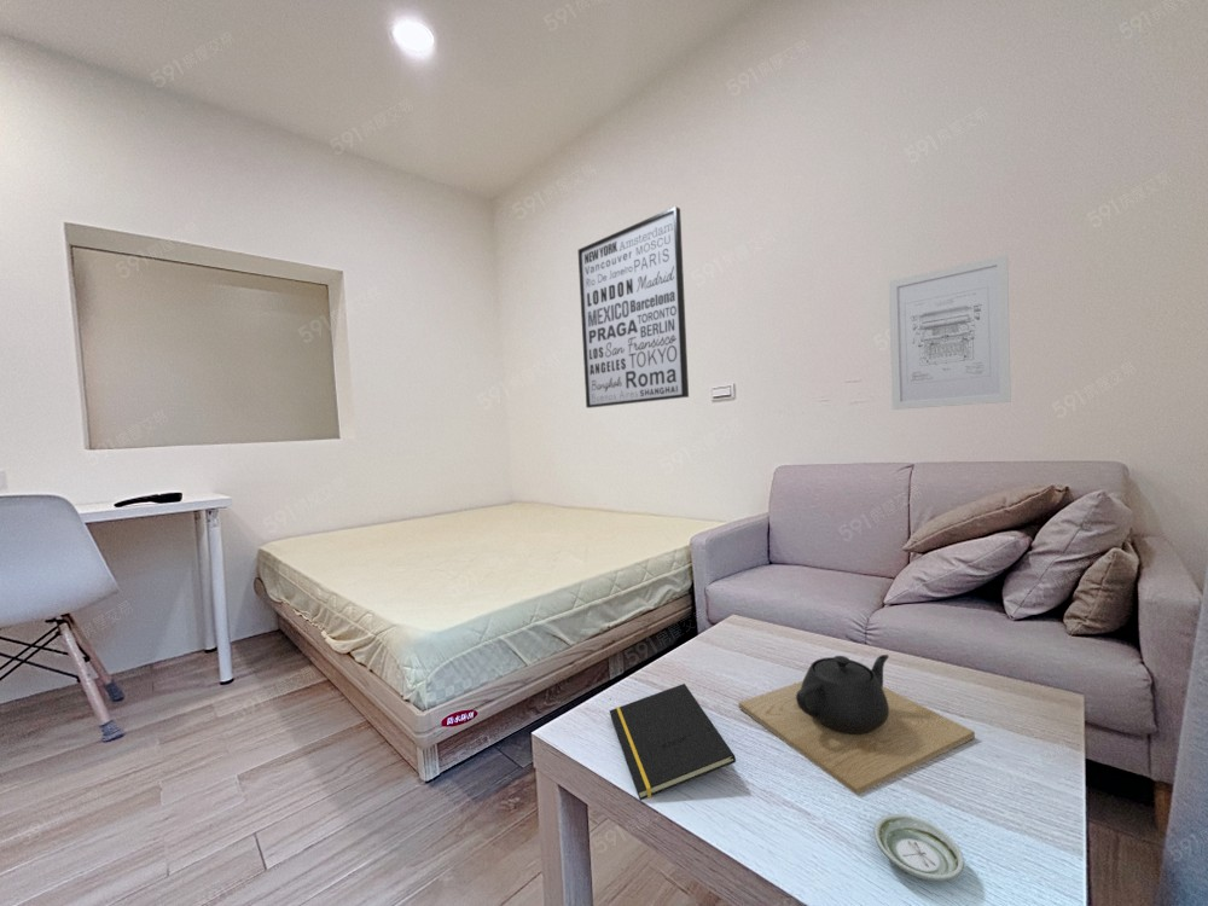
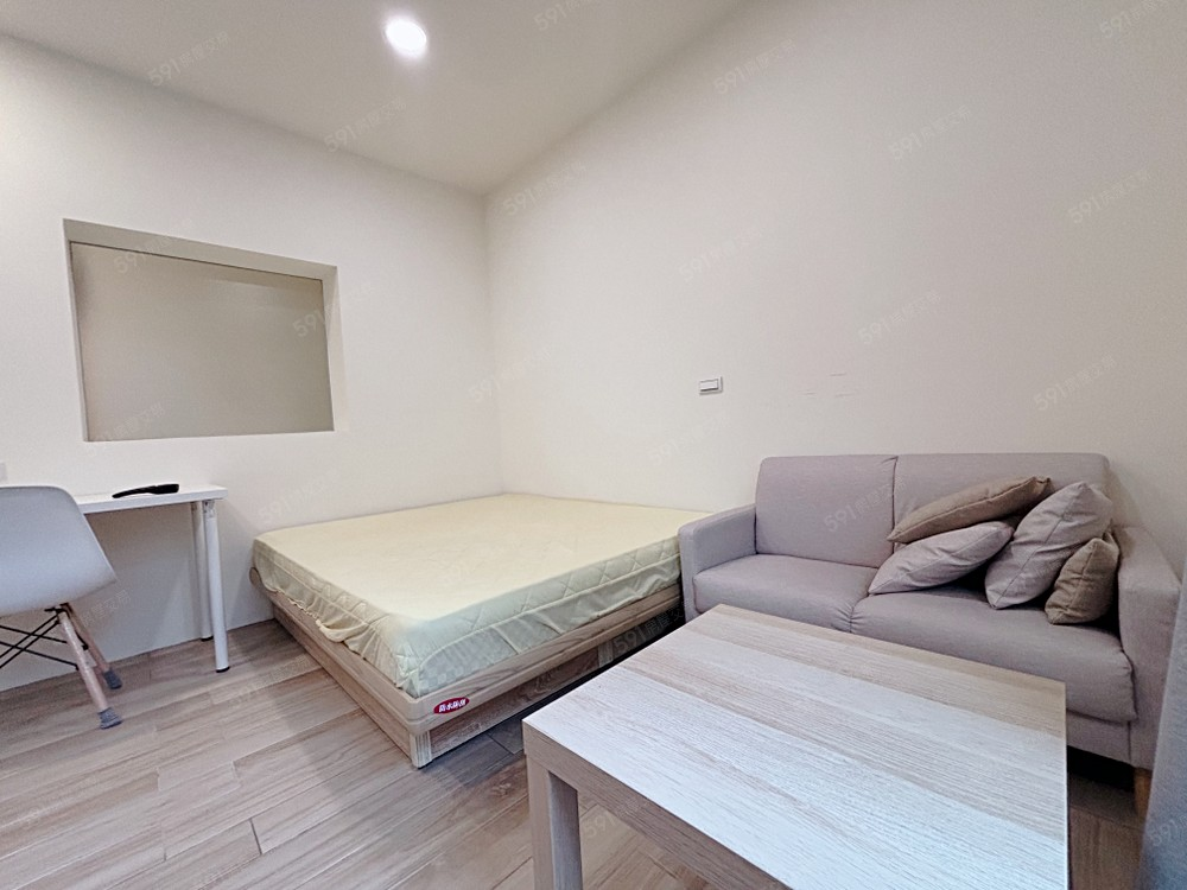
- notepad (664, 733)
- wall art (628, 316)
- wall art (945, 337)
- teapot (847, 689)
- saucer (917, 852)
